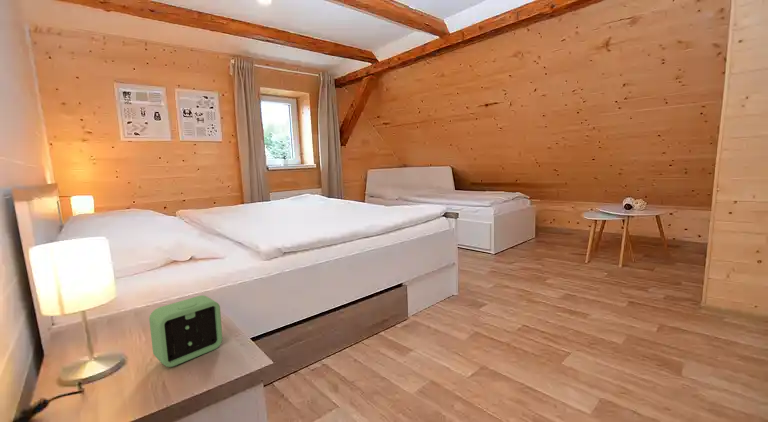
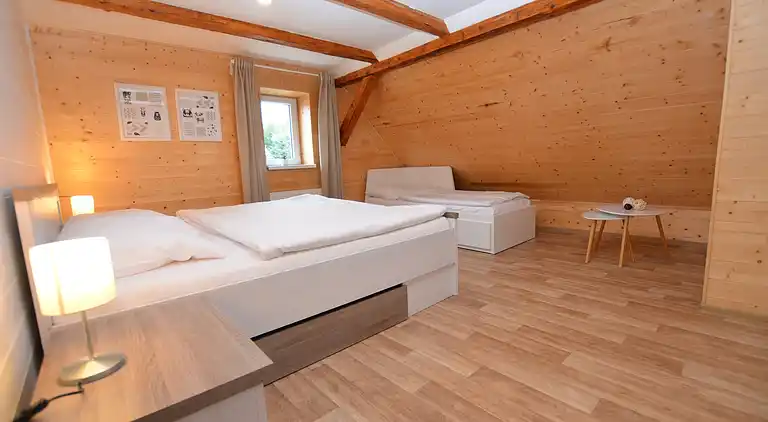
- alarm clock (187, 328)
